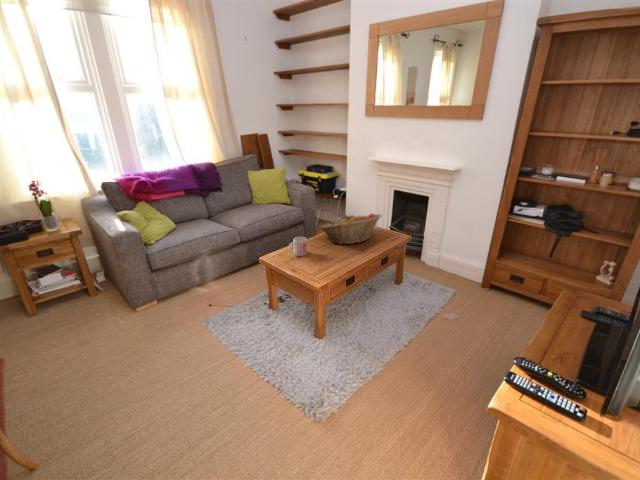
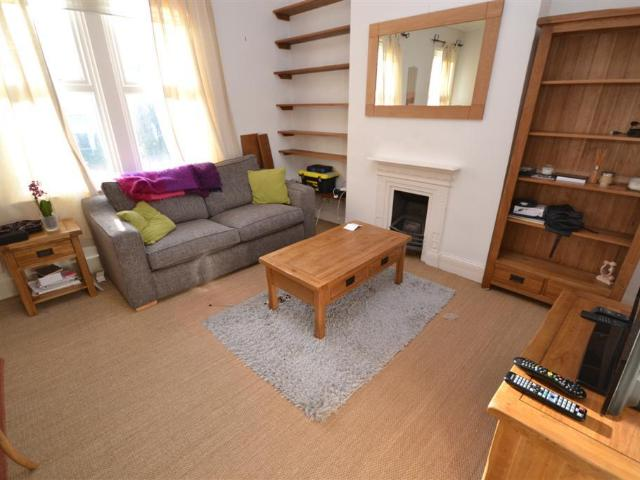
- fruit basket (350, 225)
- mug (298, 246)
